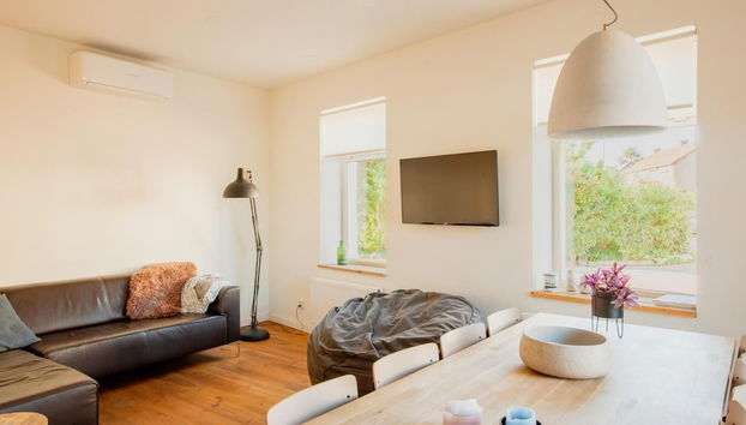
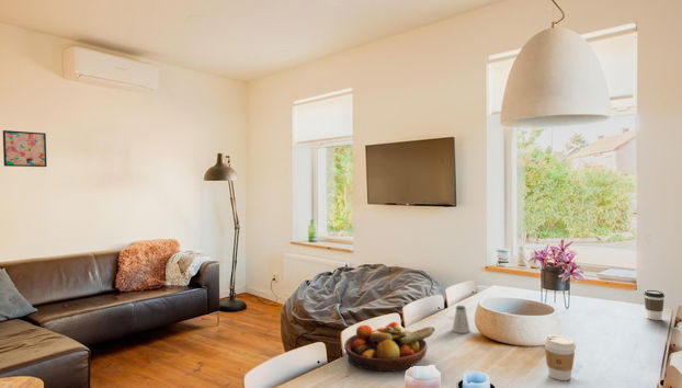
+ coffee cup (559, 356)
+ coffee cup (653, 305)
+ saltshaker (461, 318)
+ wall art (25, 149)
+ fruit bowl (386, 340)
